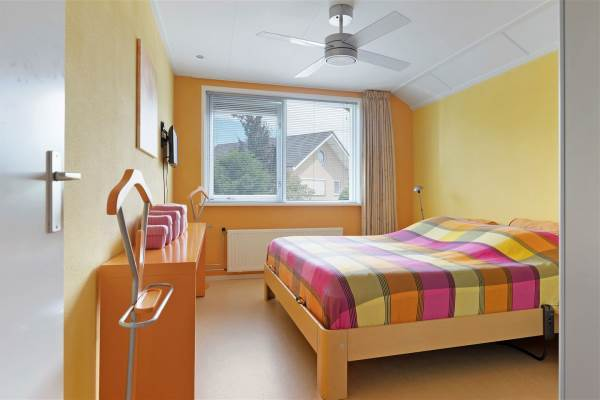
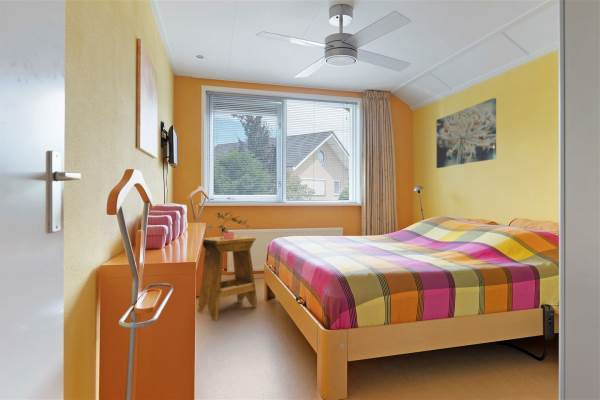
+ potted plant (233, 221)
+ stool (230, 279)
+ wall art (462, 137)
